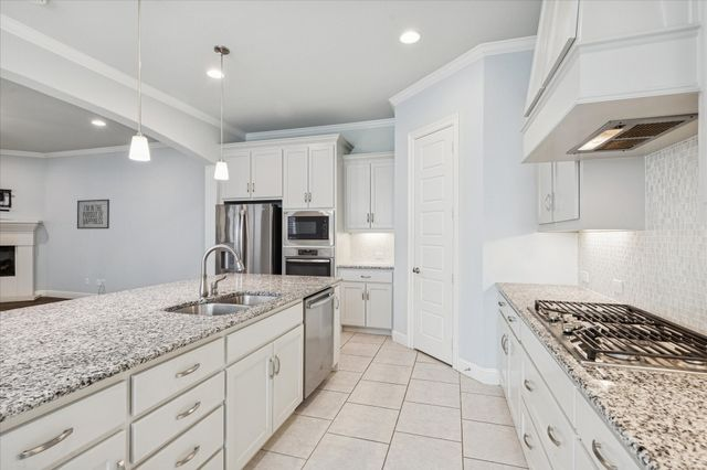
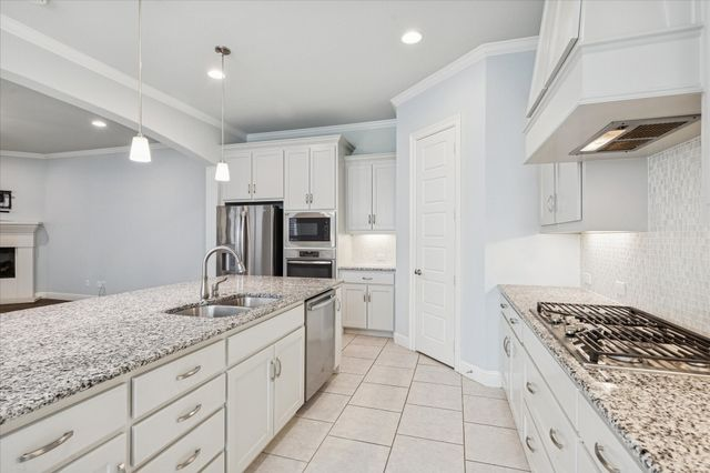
- mirror (93, 214)
